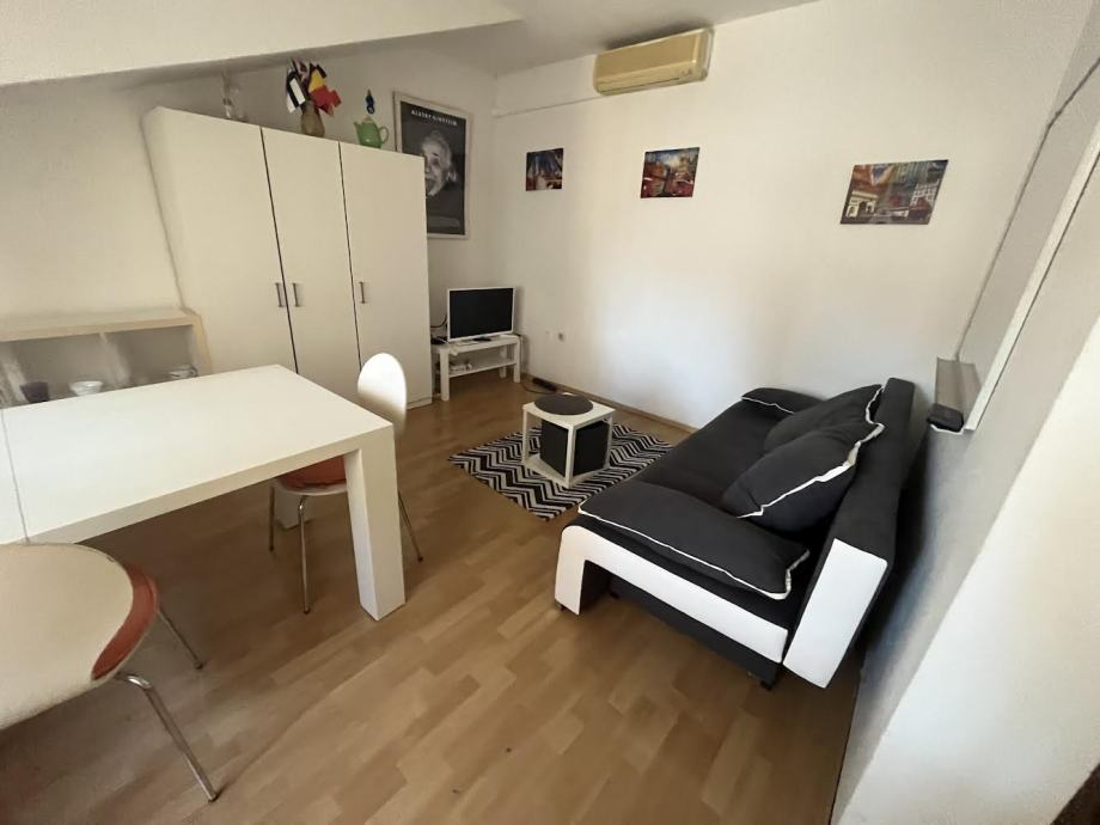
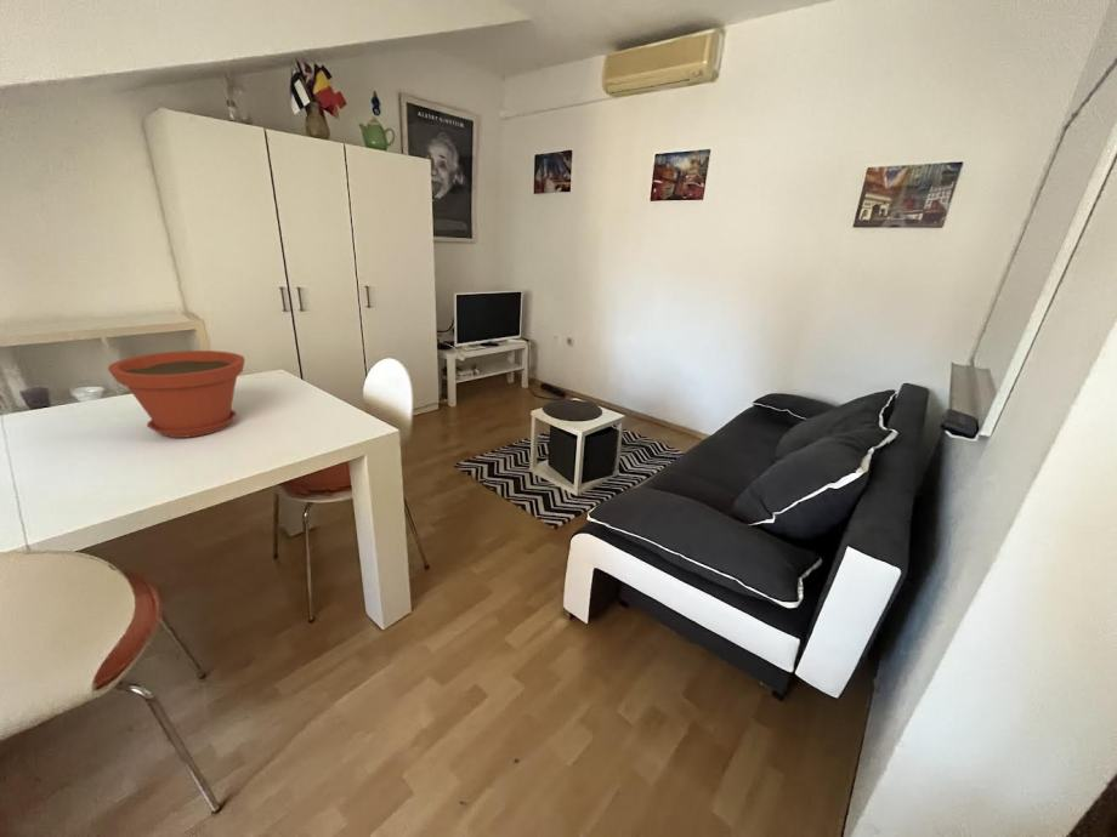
+ plant pot (188, 395)
